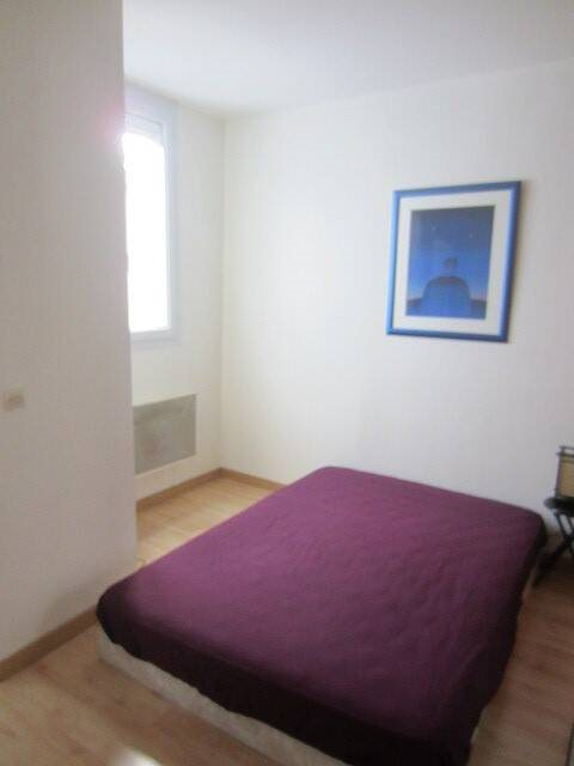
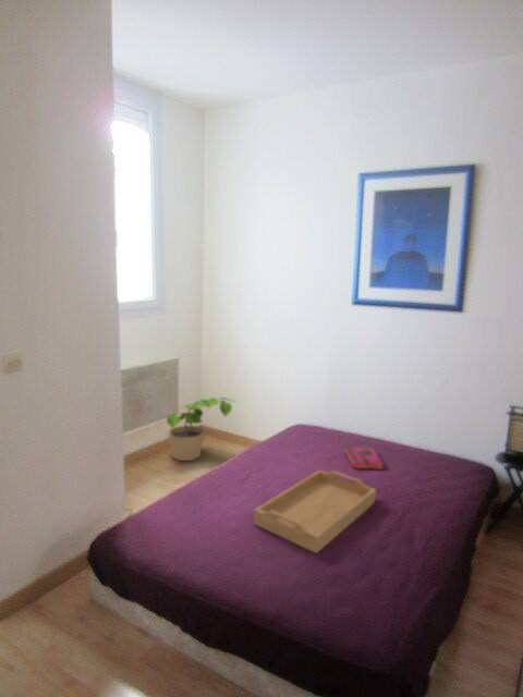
+ serving tray (317, 503)
+ hardback book (363, 457)
+ potted plant (196, 429)
